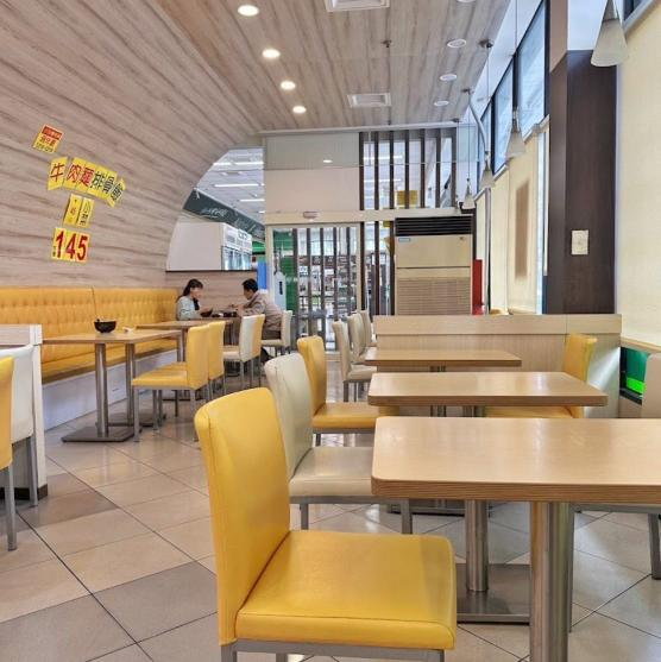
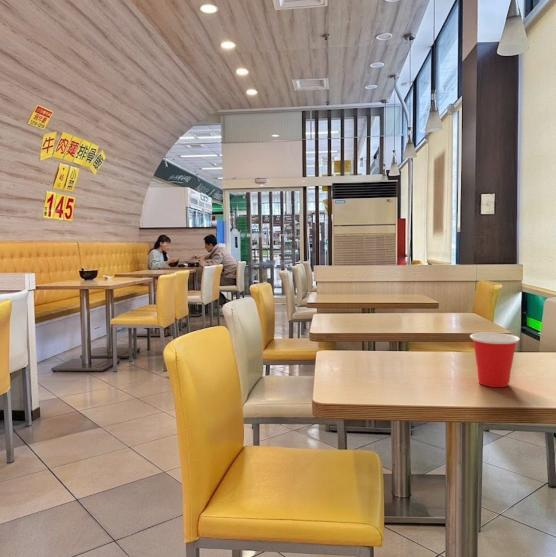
+ cup (493, 360)
